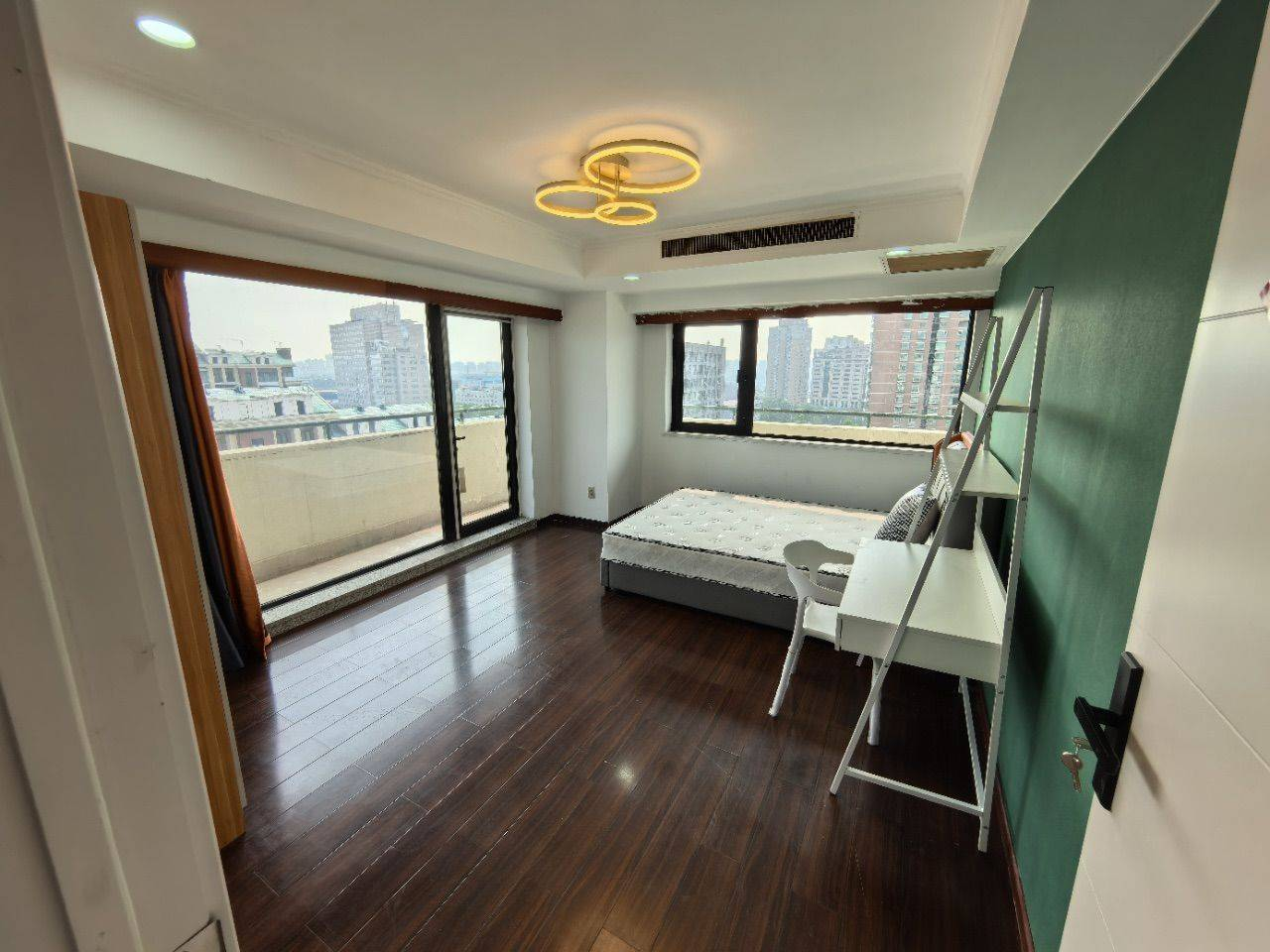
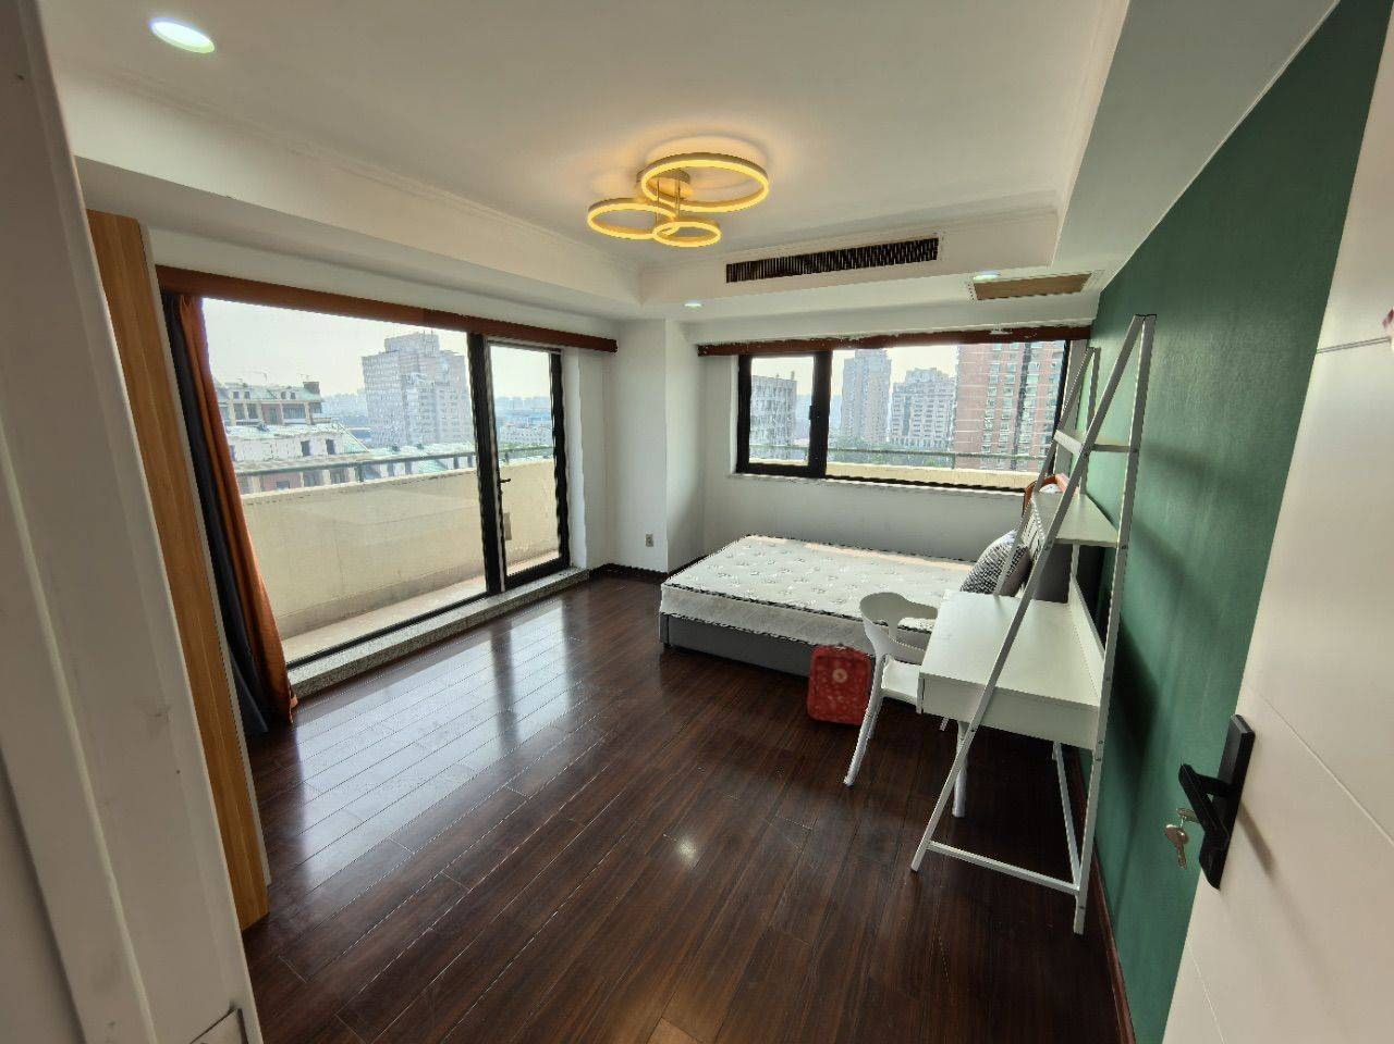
+ backpack (837, 678)
